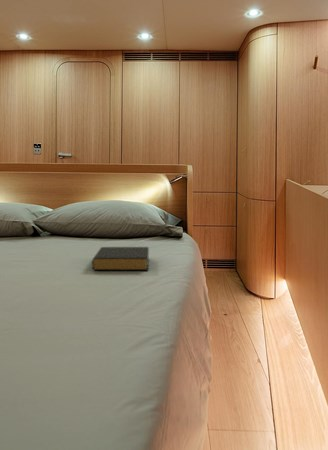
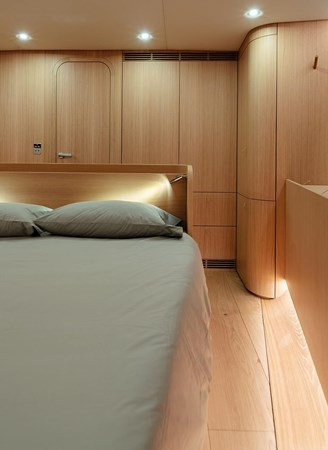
- hardback book (122, 257)
